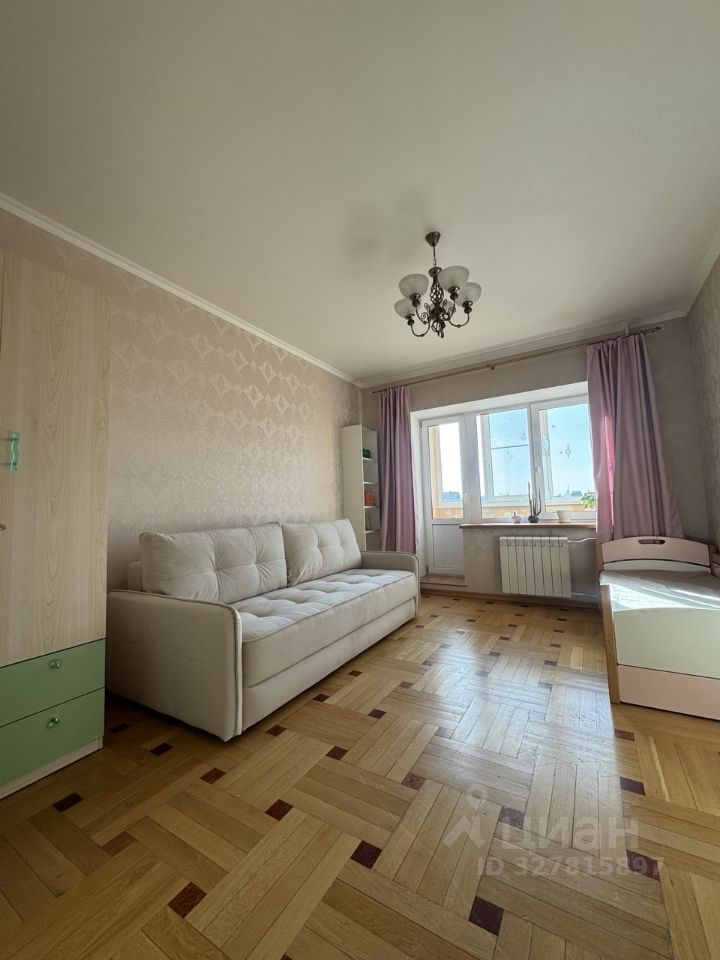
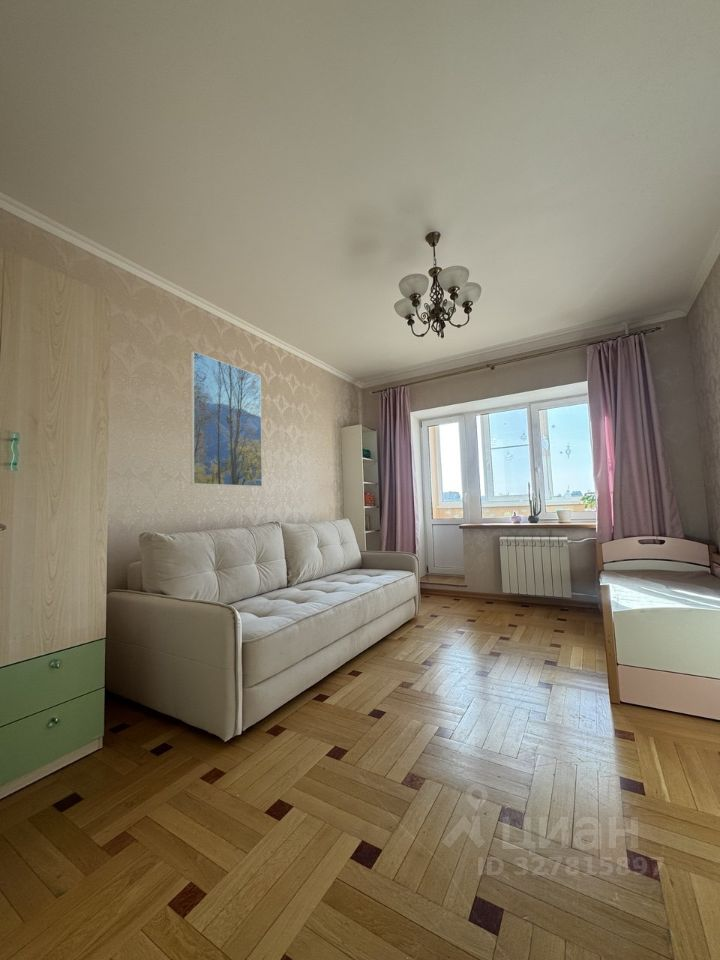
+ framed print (229, 424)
